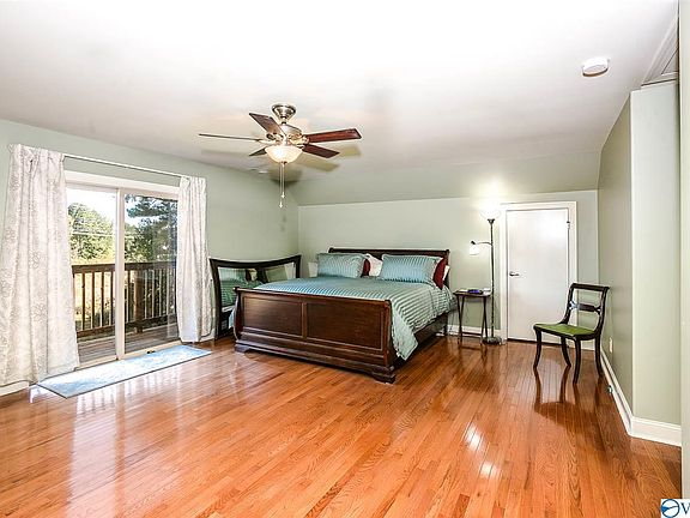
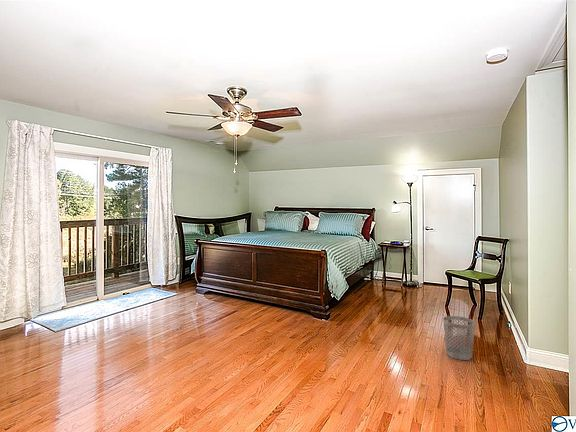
+ wastebasket (458, 337)
